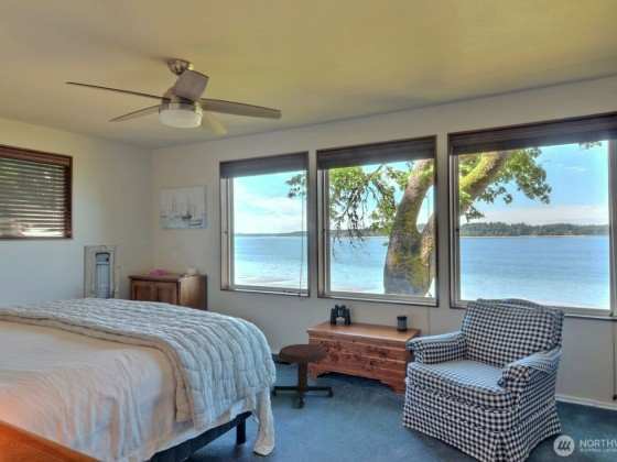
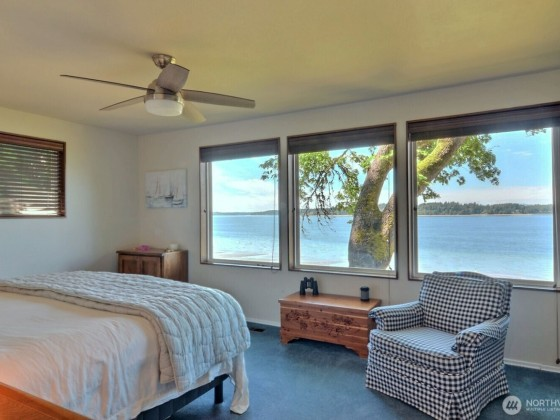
- wall art (101, 272)
- stool (302, 372)
